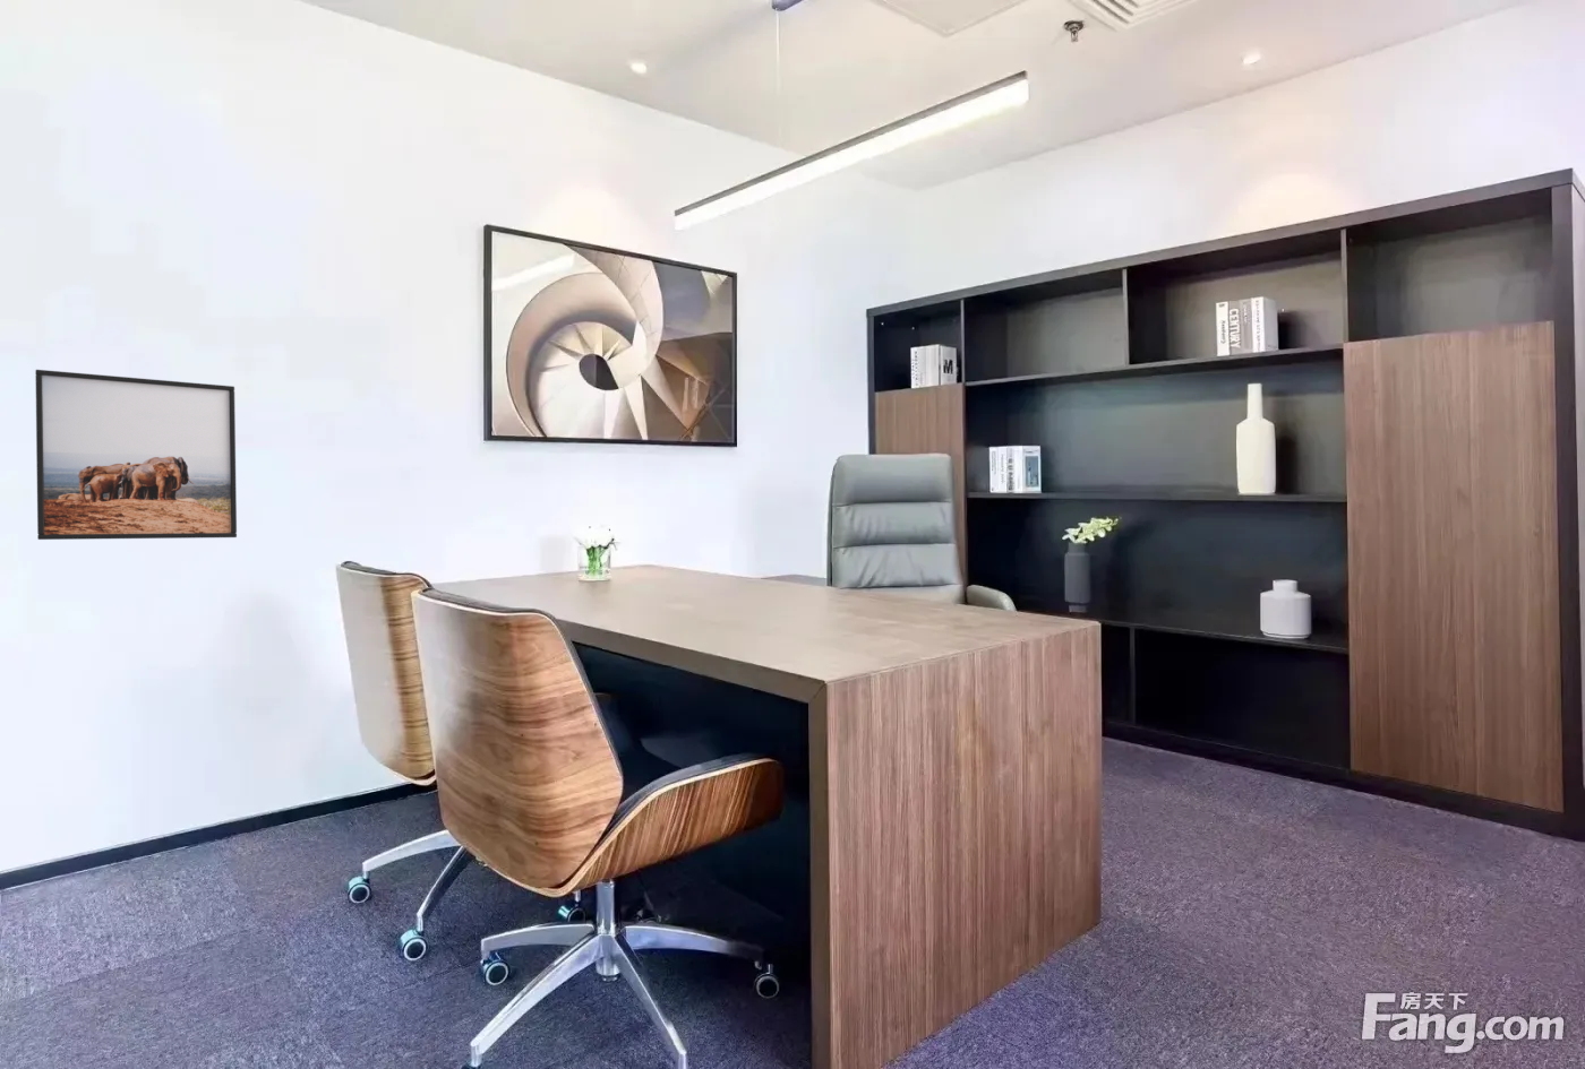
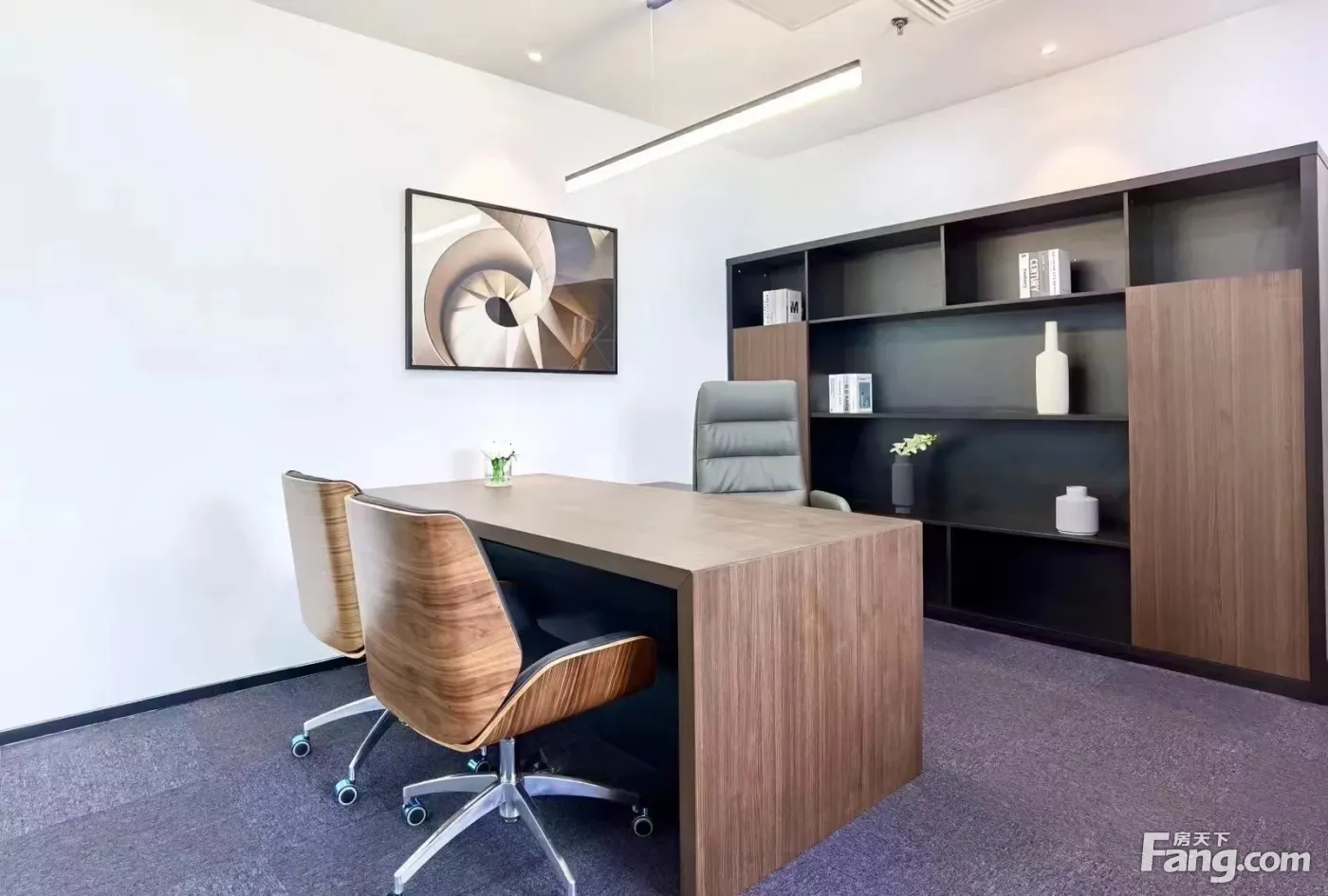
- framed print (142, 458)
